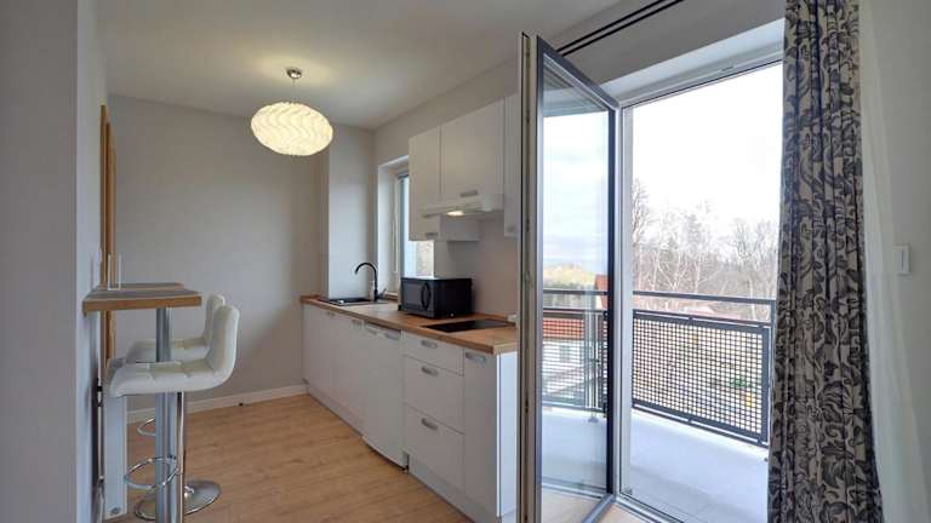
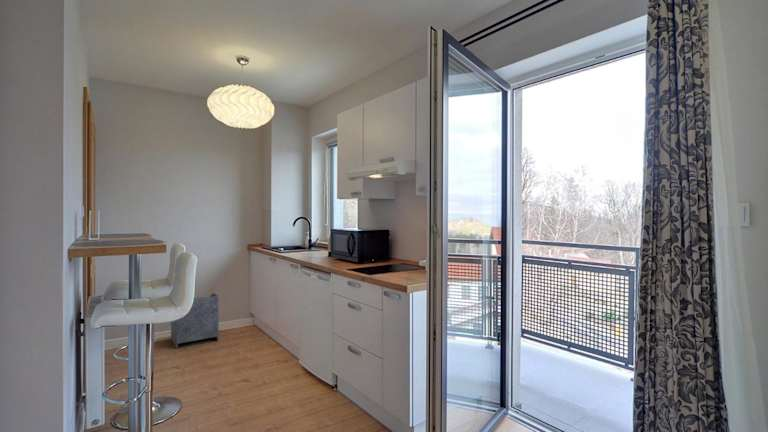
+ waste basket (194, 317)
